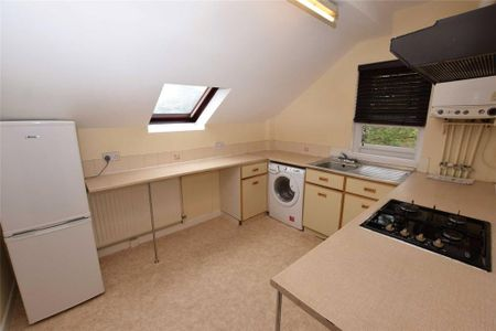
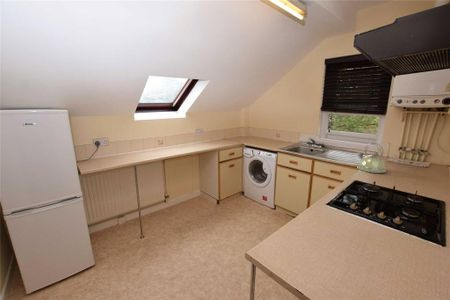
+ kettle (371, 156)
